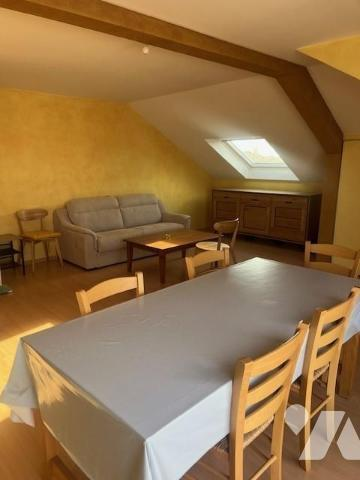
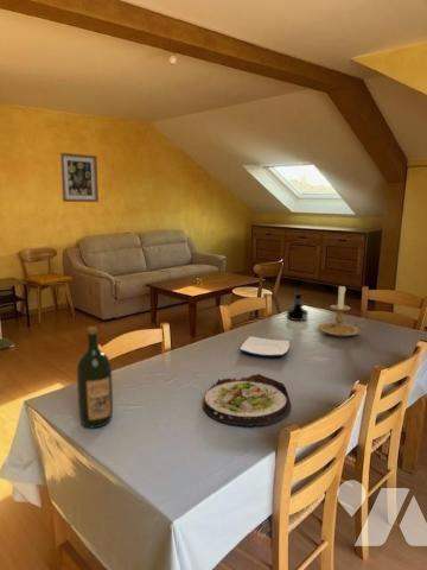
+ tequila bottle (298, 305)
+ wine bottle (94, 375)
+ wall art (79, 178)
+ salad plate (244, 397)
+ candle holder (340, 309)
+ plate (265, 347)
